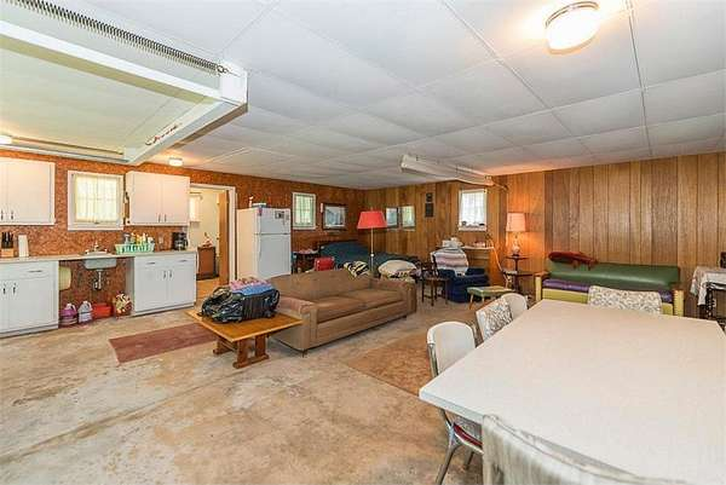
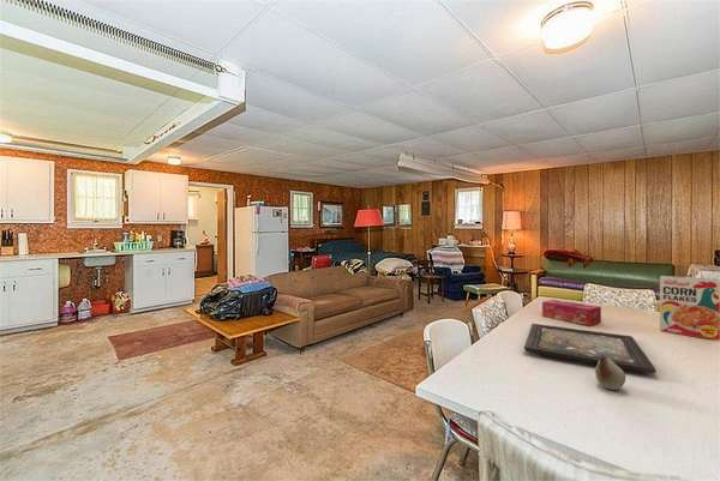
+ tissue box (570, 311)
+ cereal box (689, 306)
+ board game (581, 343)
+ fruit (610, 372)
